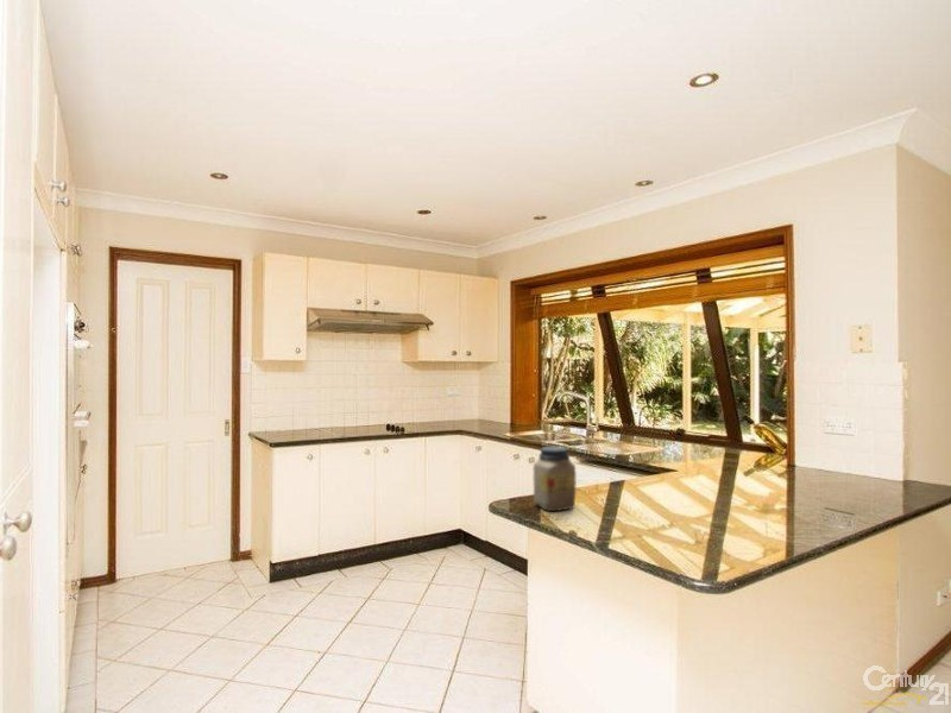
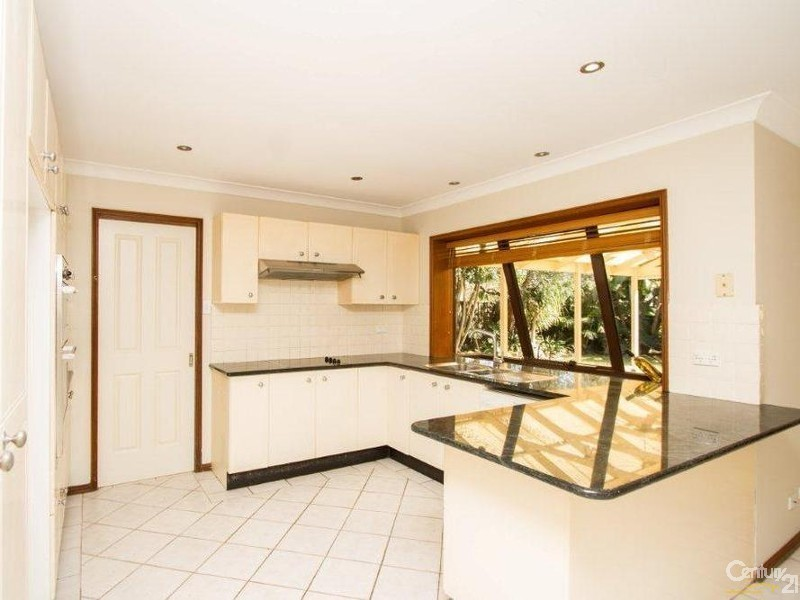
- jar (554, 477)
